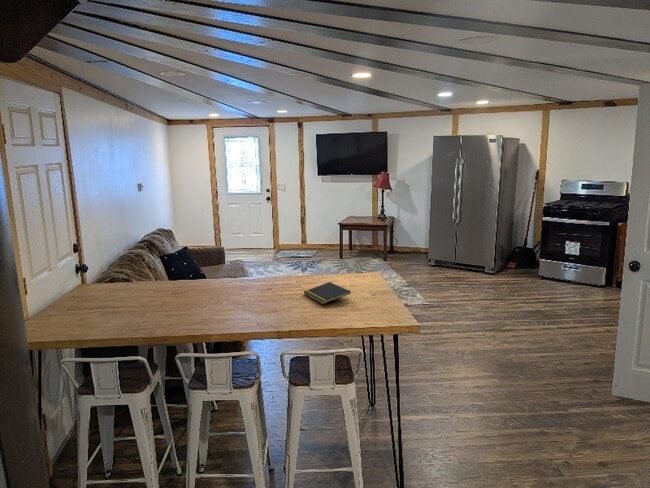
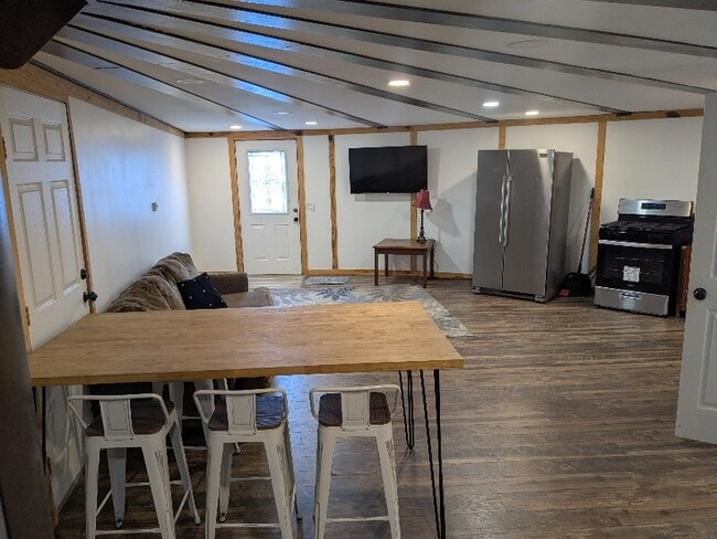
- notepad (326, 292)
